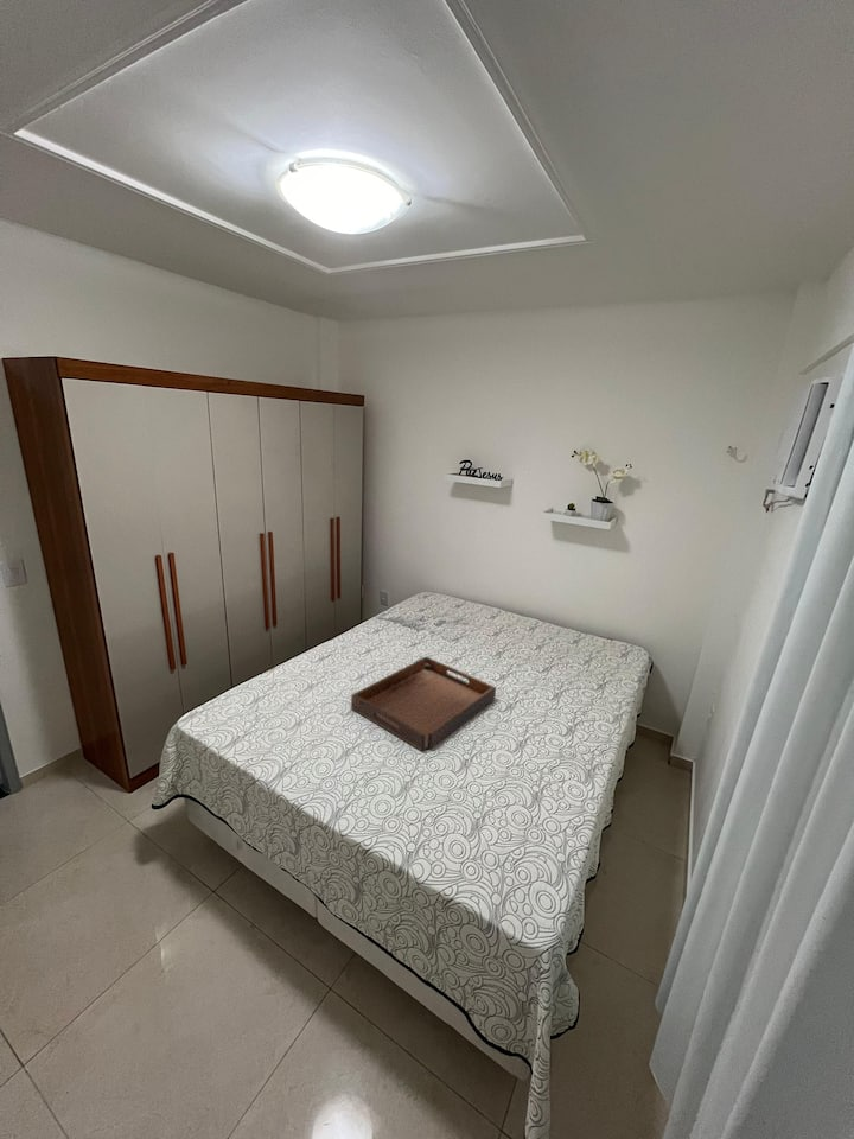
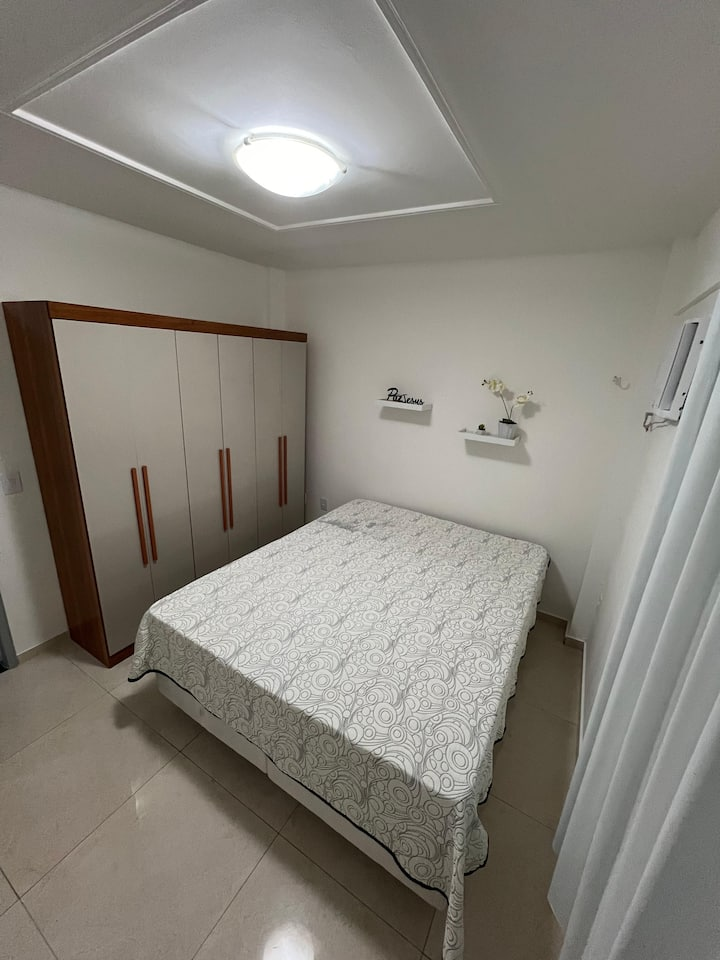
- serving tray (425, 696)
